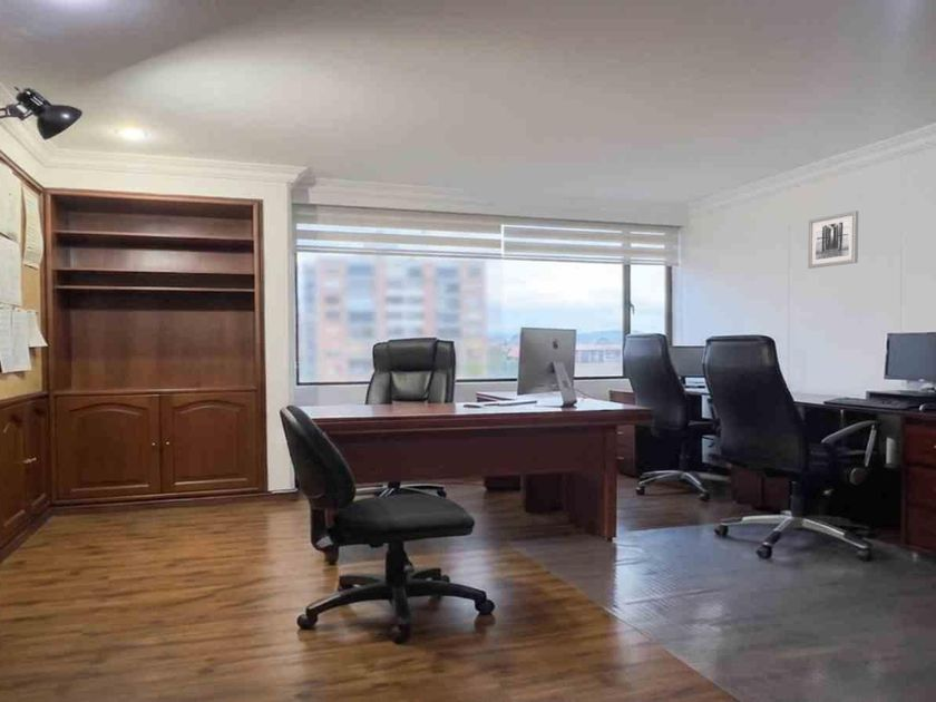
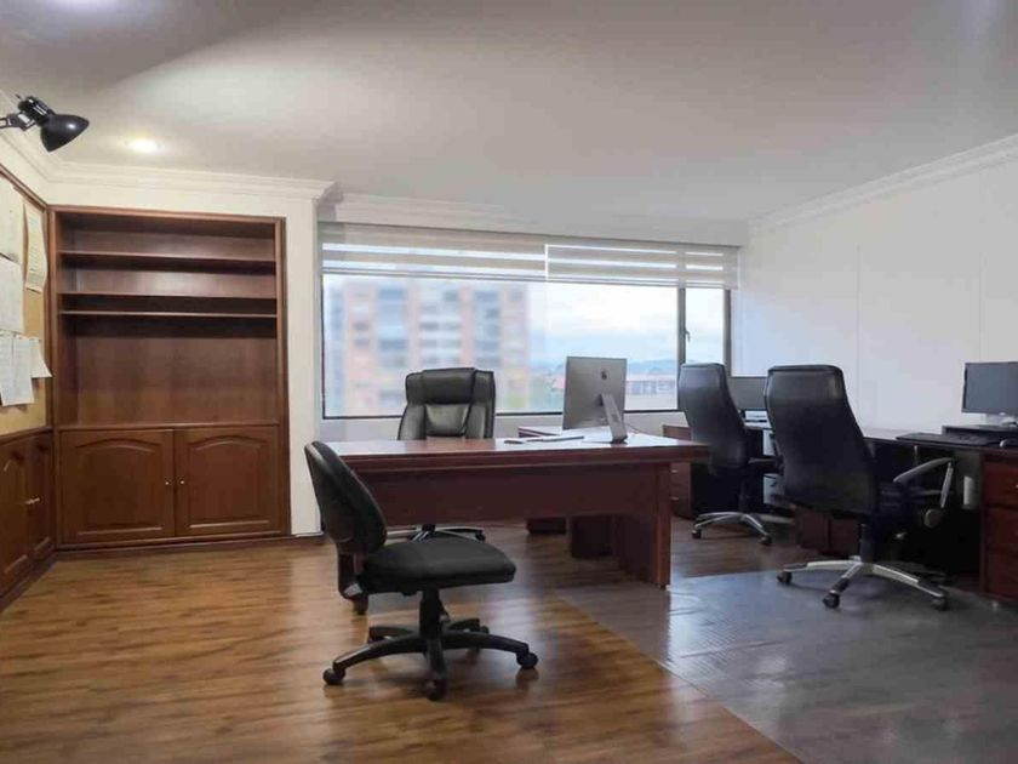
- wall art (831, 241)
